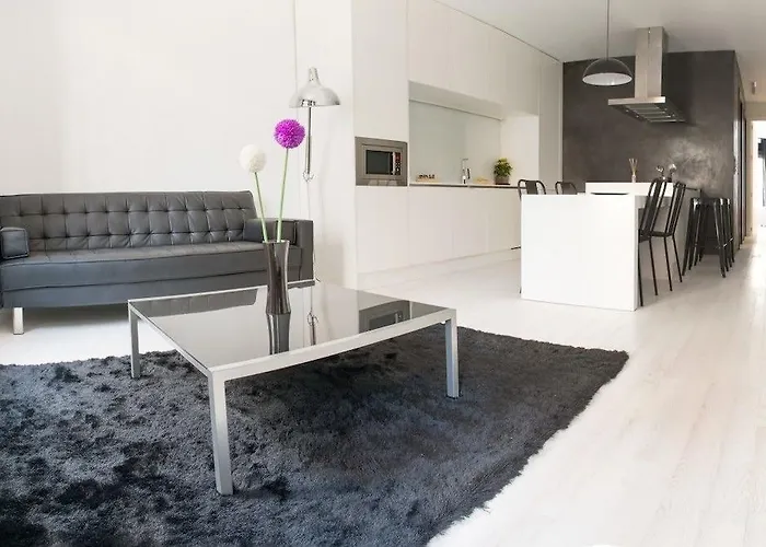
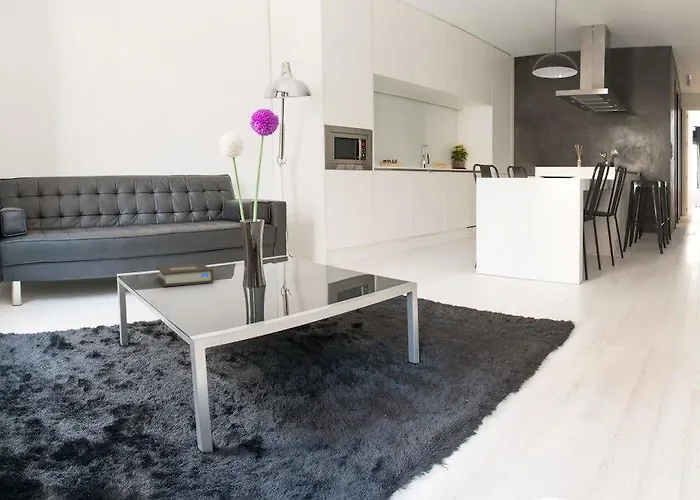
+ book (184, 273)
